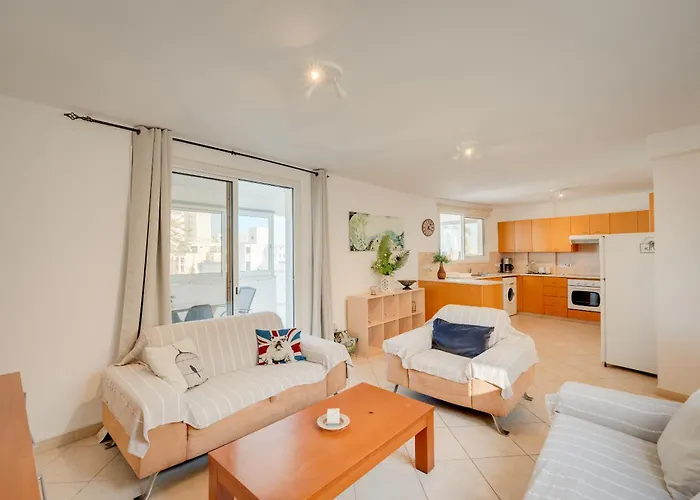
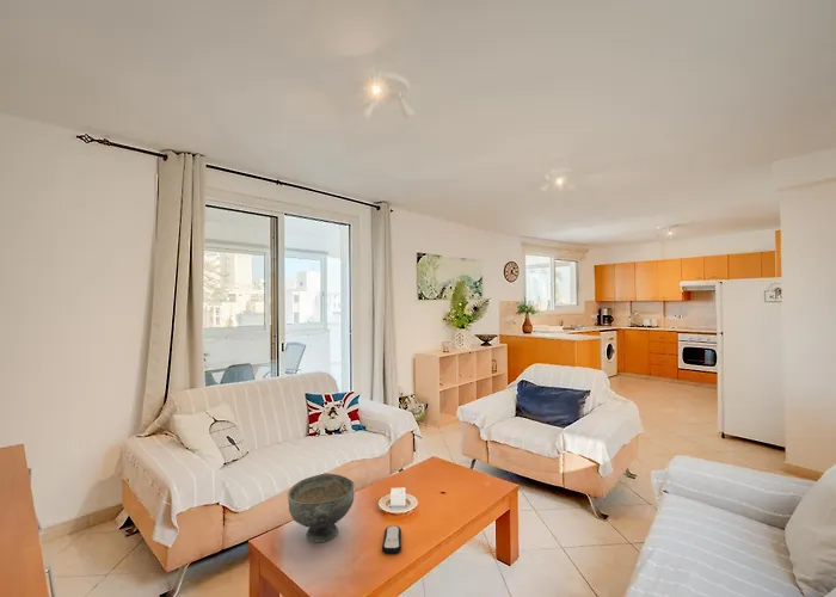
+ decorative bowl (321, 510)
+ remote control (392, 538)
